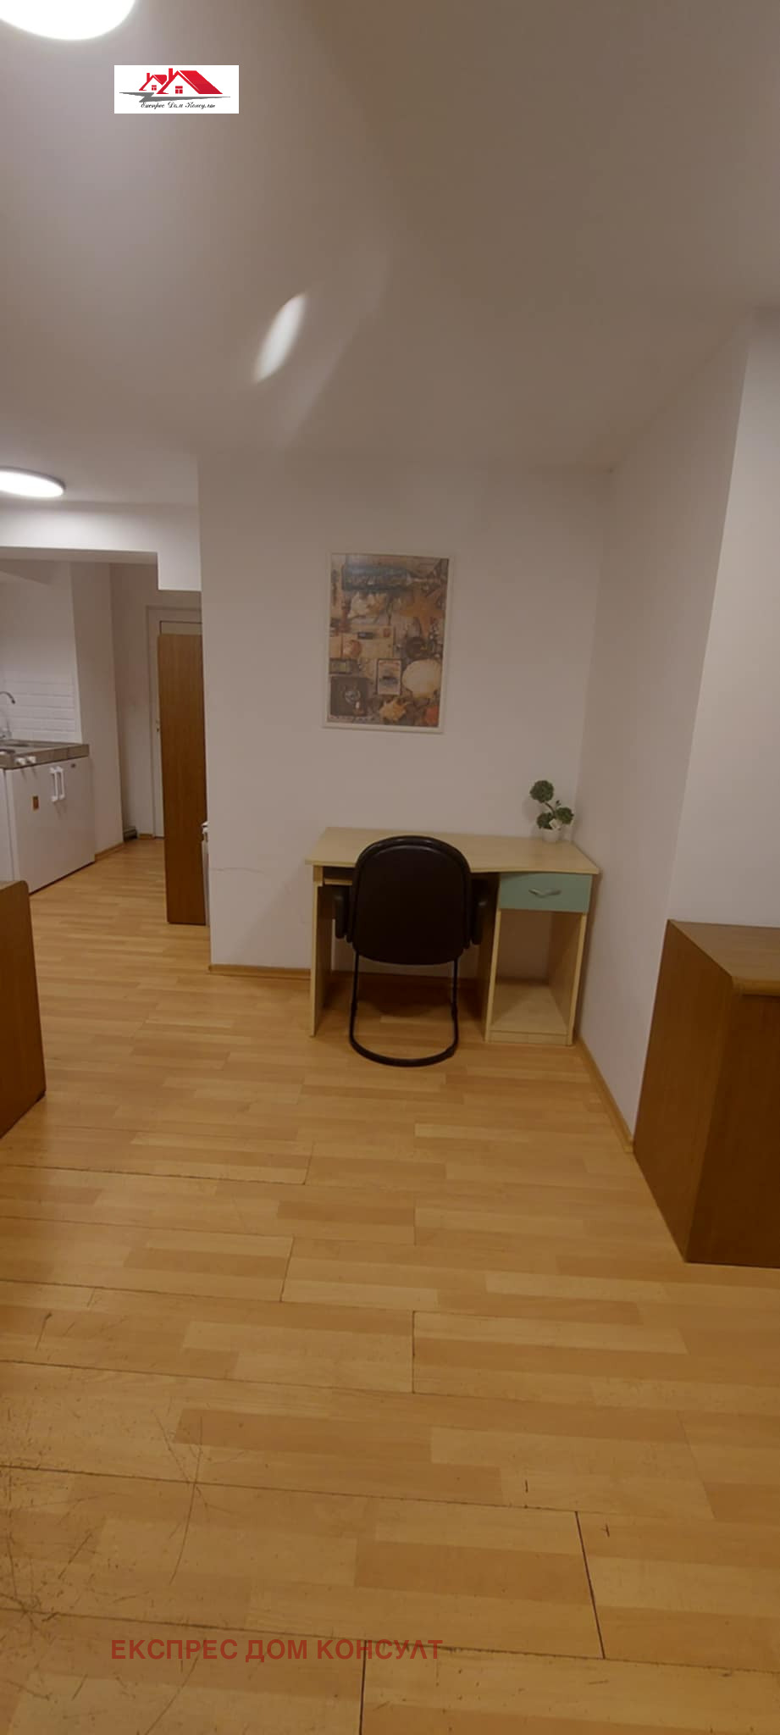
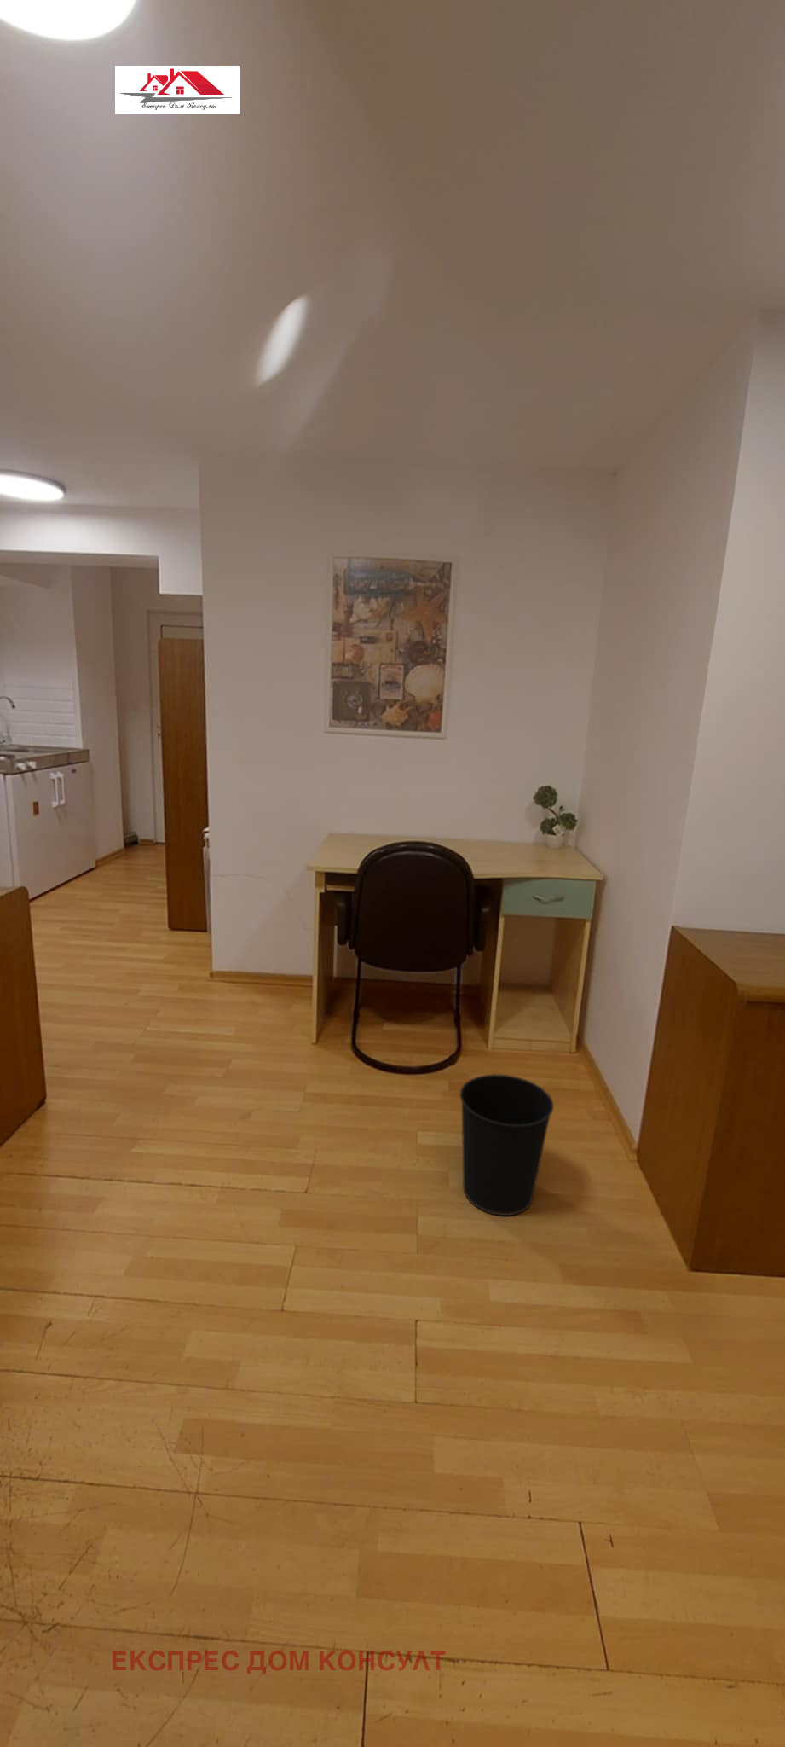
+ wastebasket (501, 1144)
